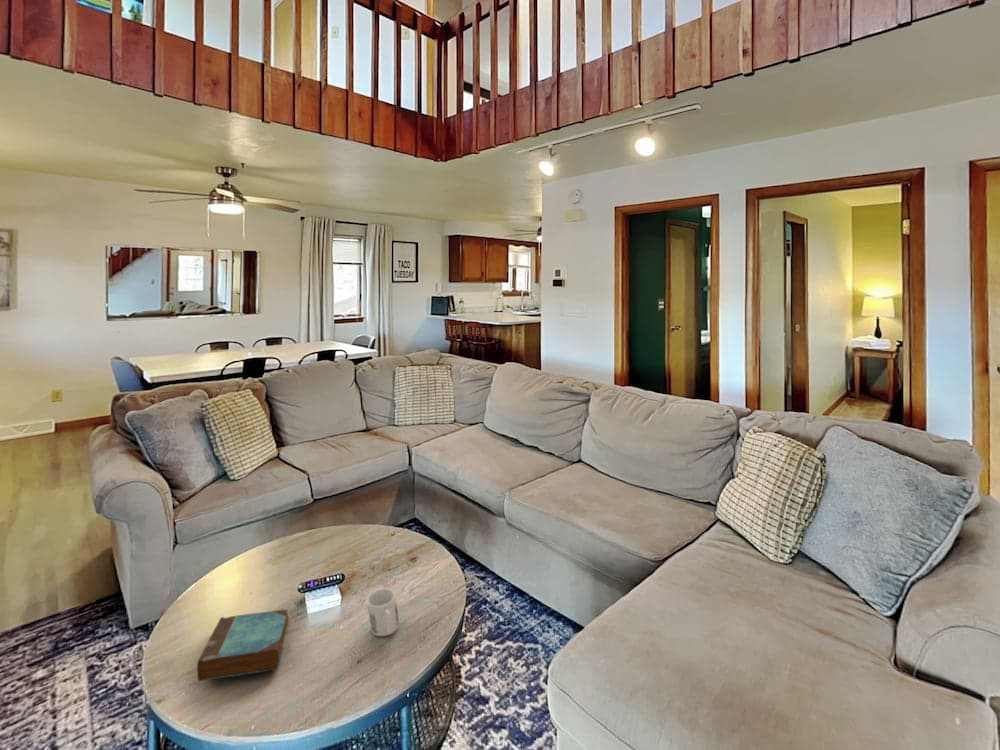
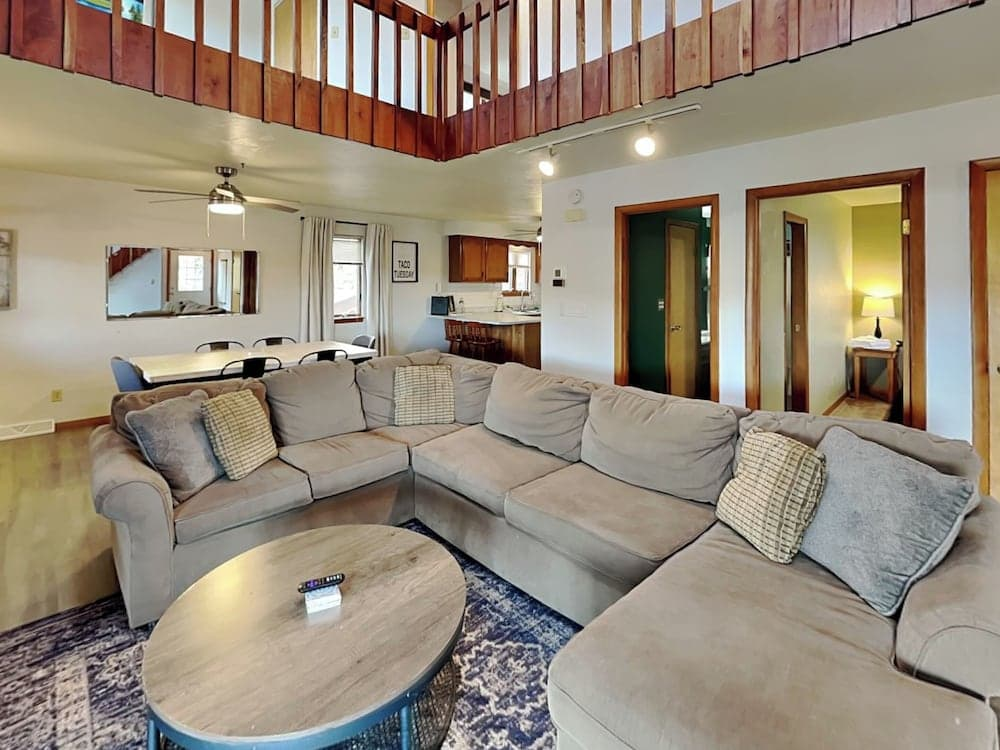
- mug (386, 613)
- book (247, 641)
